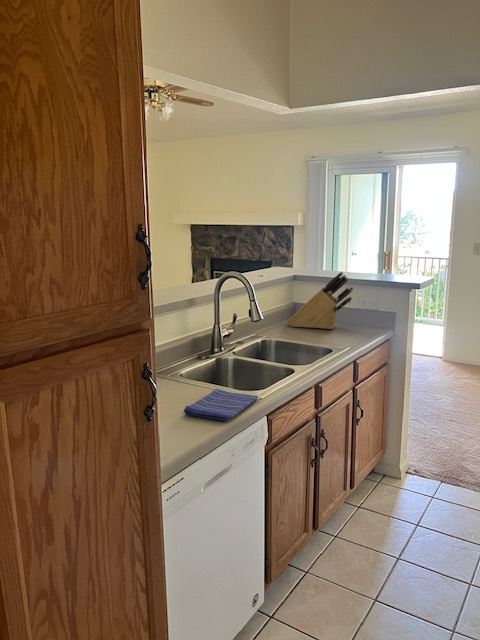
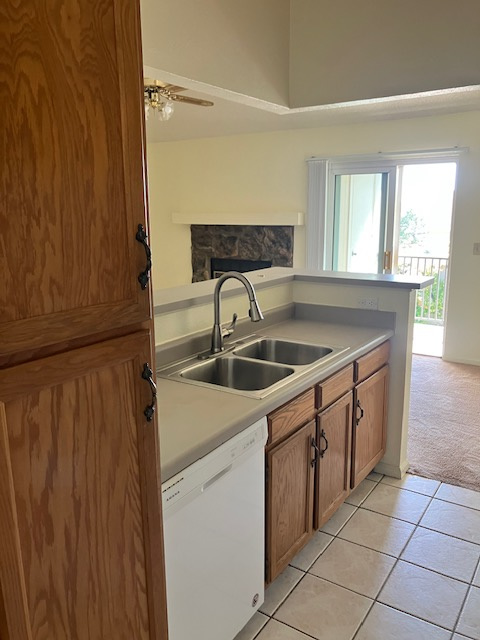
- dish towel (221, 403)
- knife block (320, 299)
